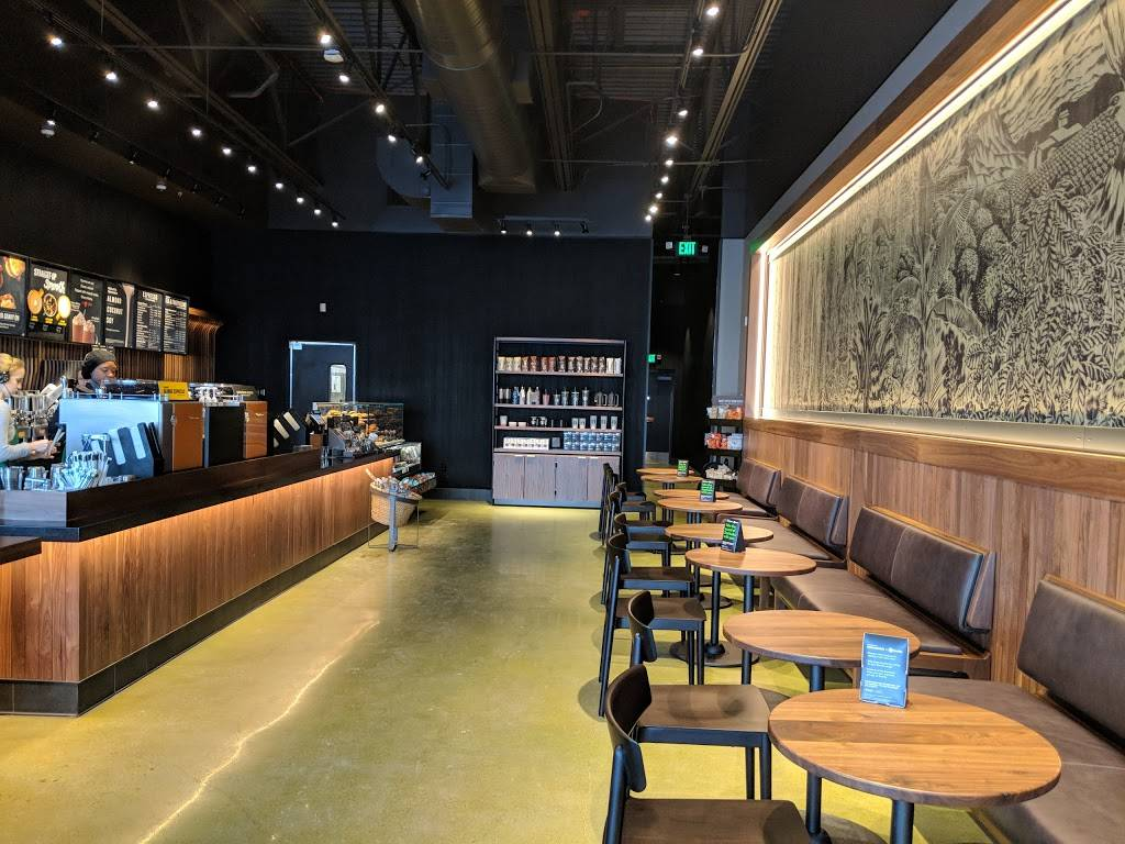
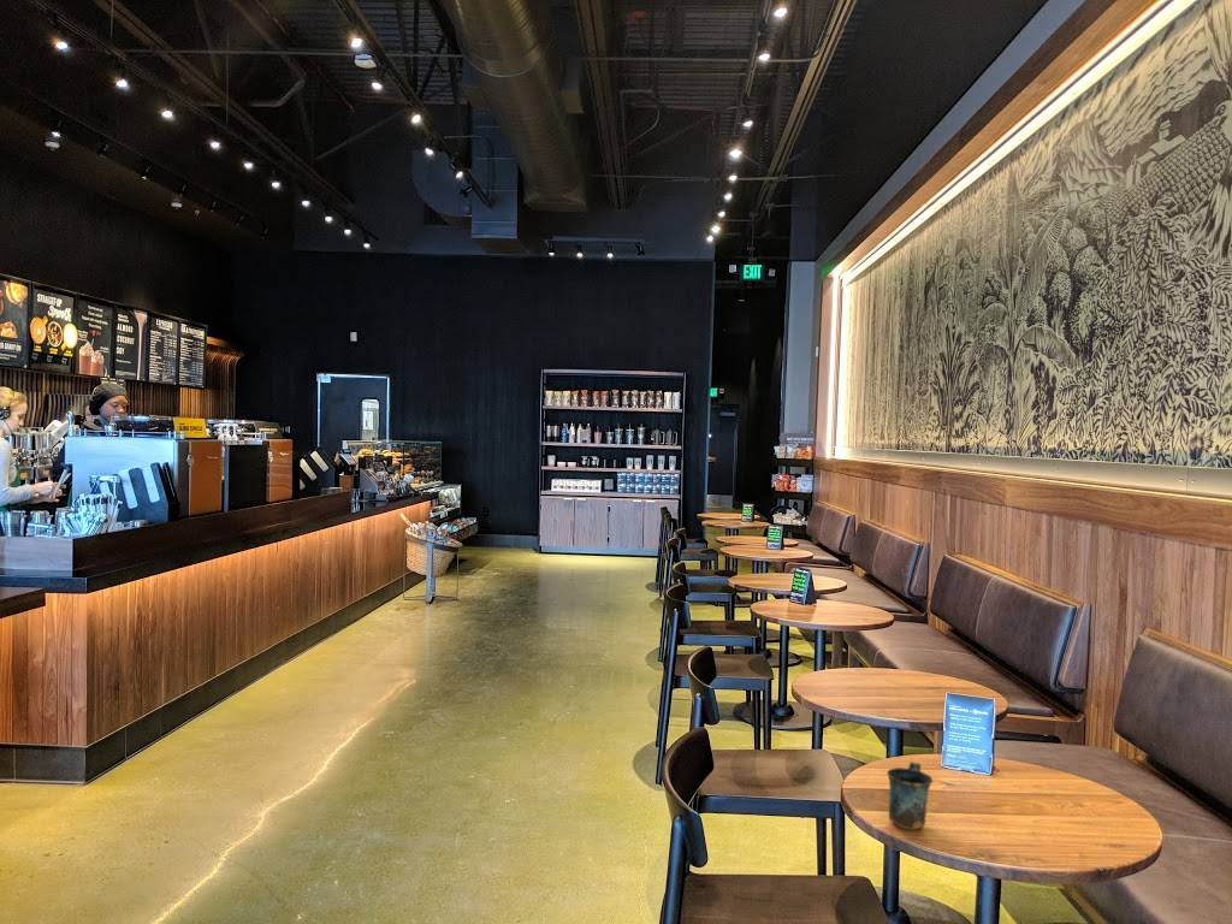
+ mug (913, 795)
